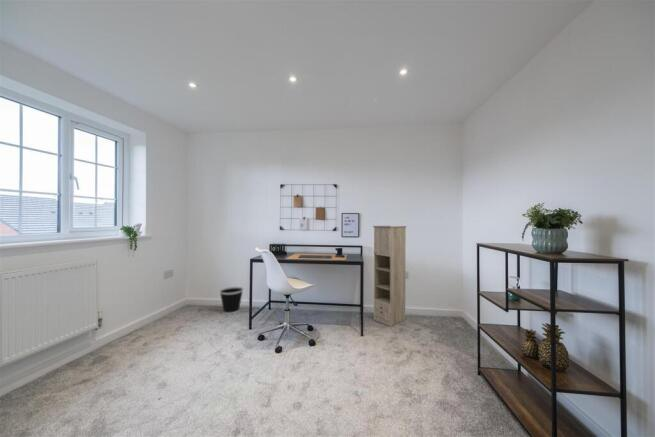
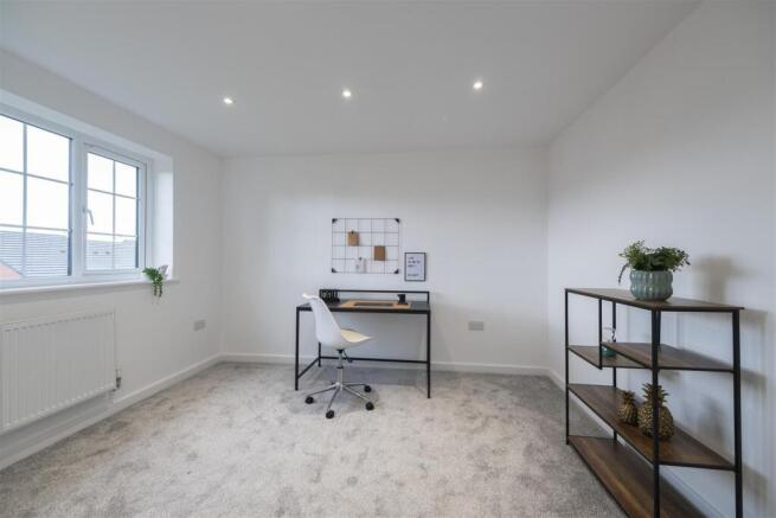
- storage cabinet (389, 272)
- wastebasket (231, 300)
